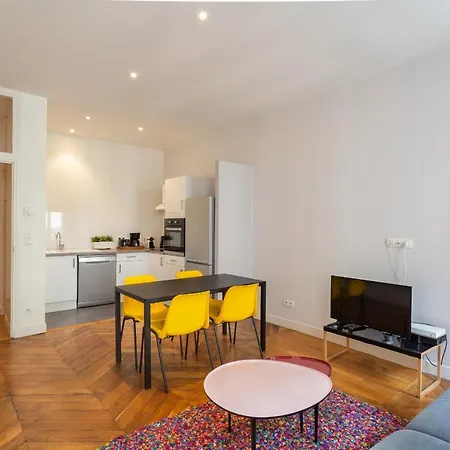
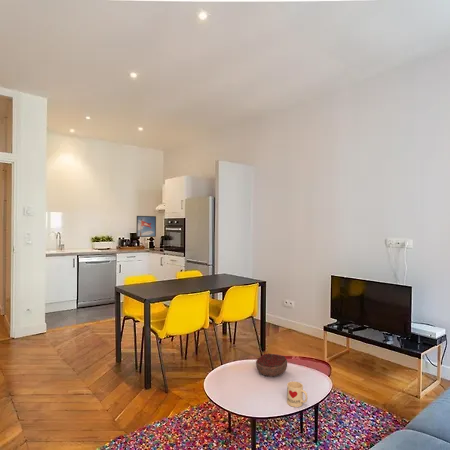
+ mug (297, 395)
+ decorative bowl (271, 364)
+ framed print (146, 226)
